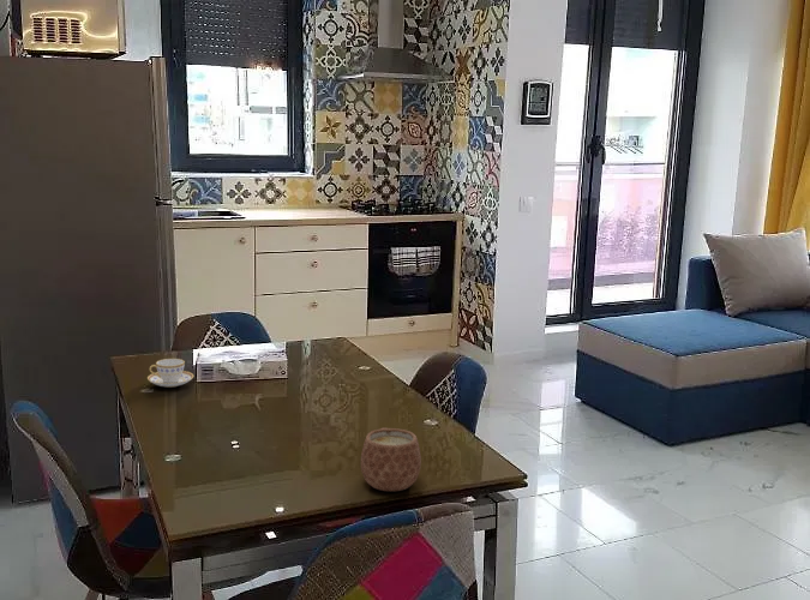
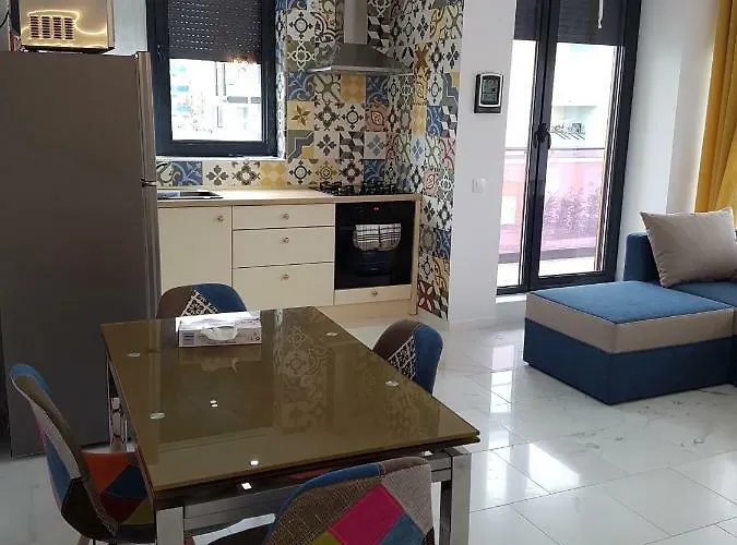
- teacup (170, 373)
- mug (389, 455)
